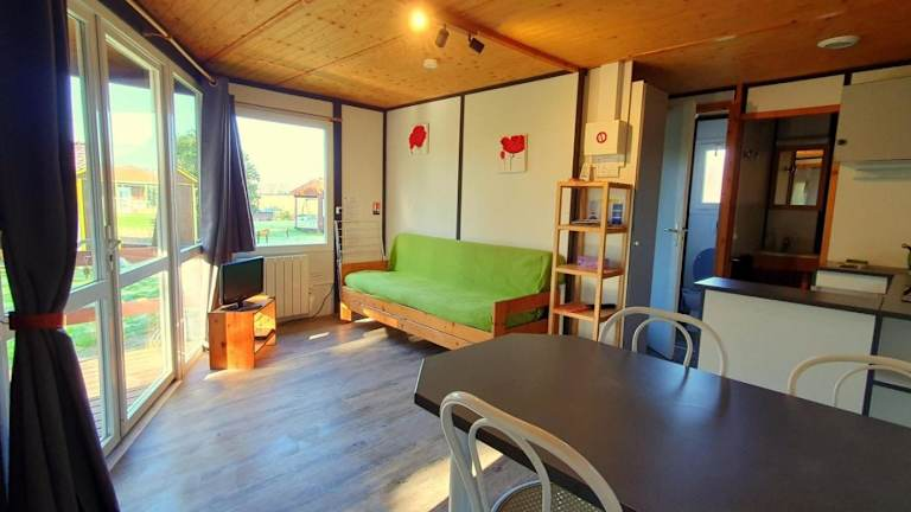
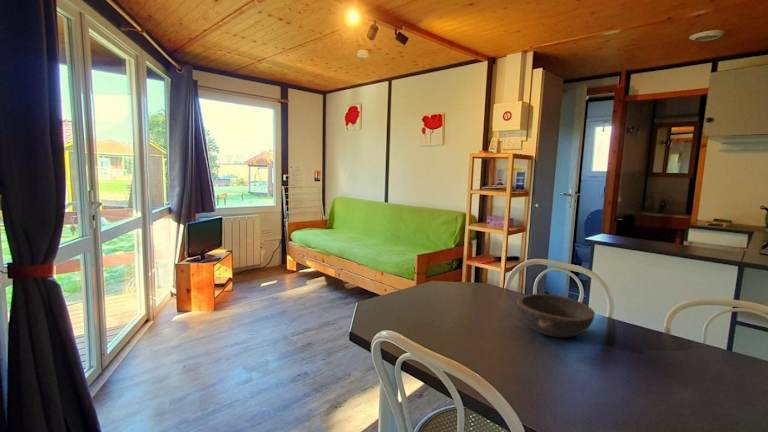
+ bowl (553, 317)
